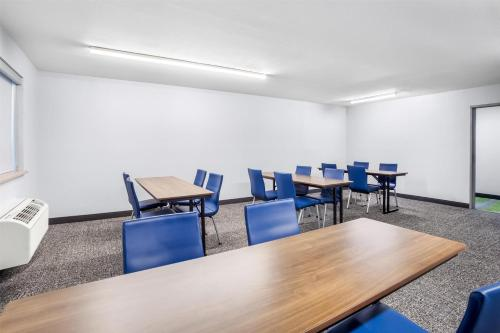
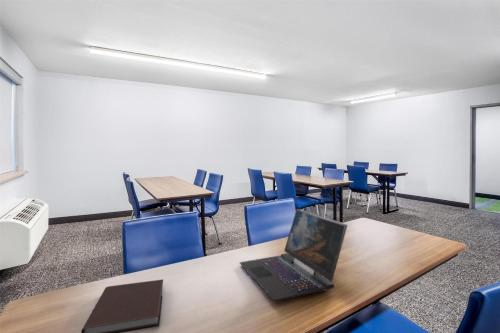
+ laptop (288, 247)
+ notebook (129, 304)
